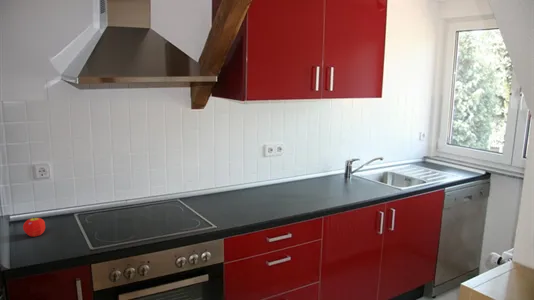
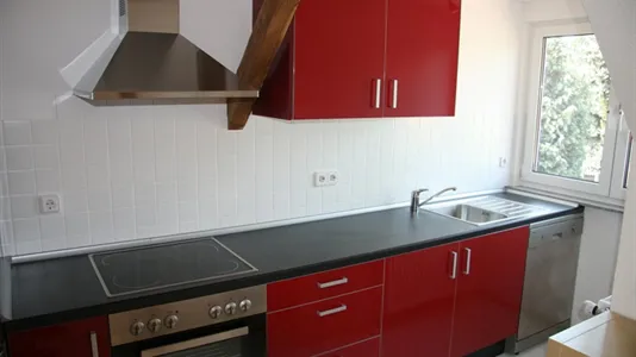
- fruit (34, 225)
